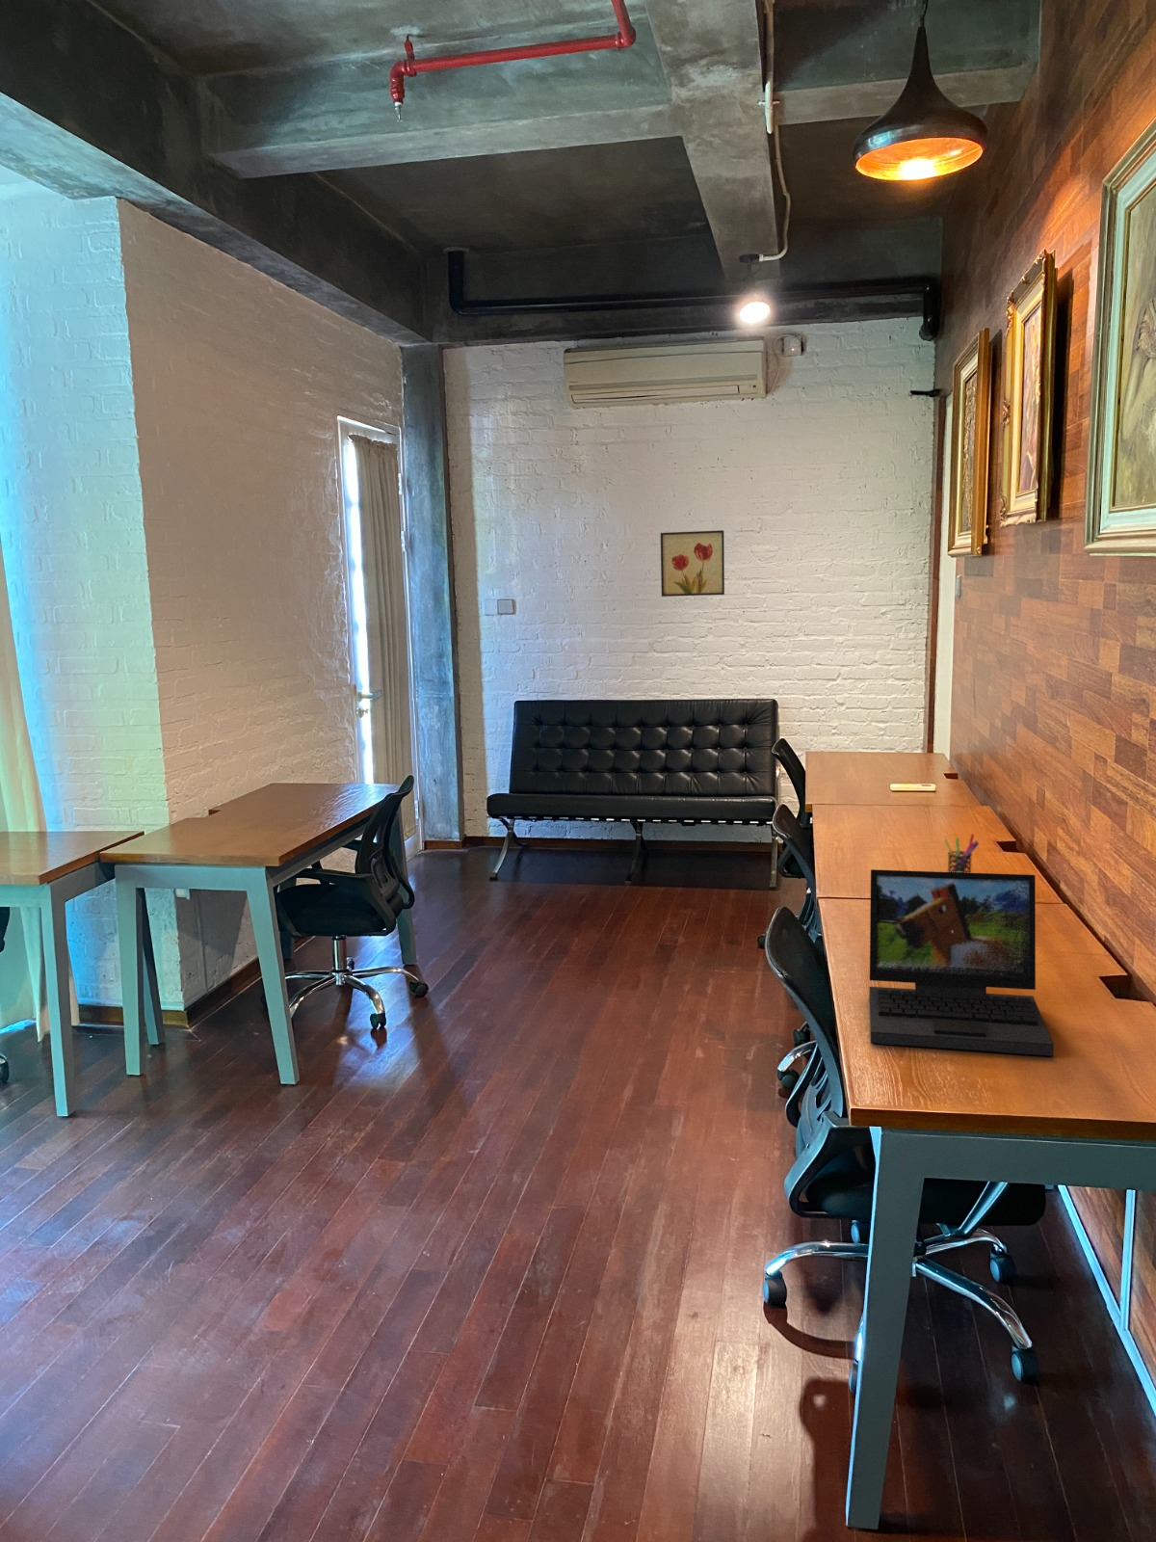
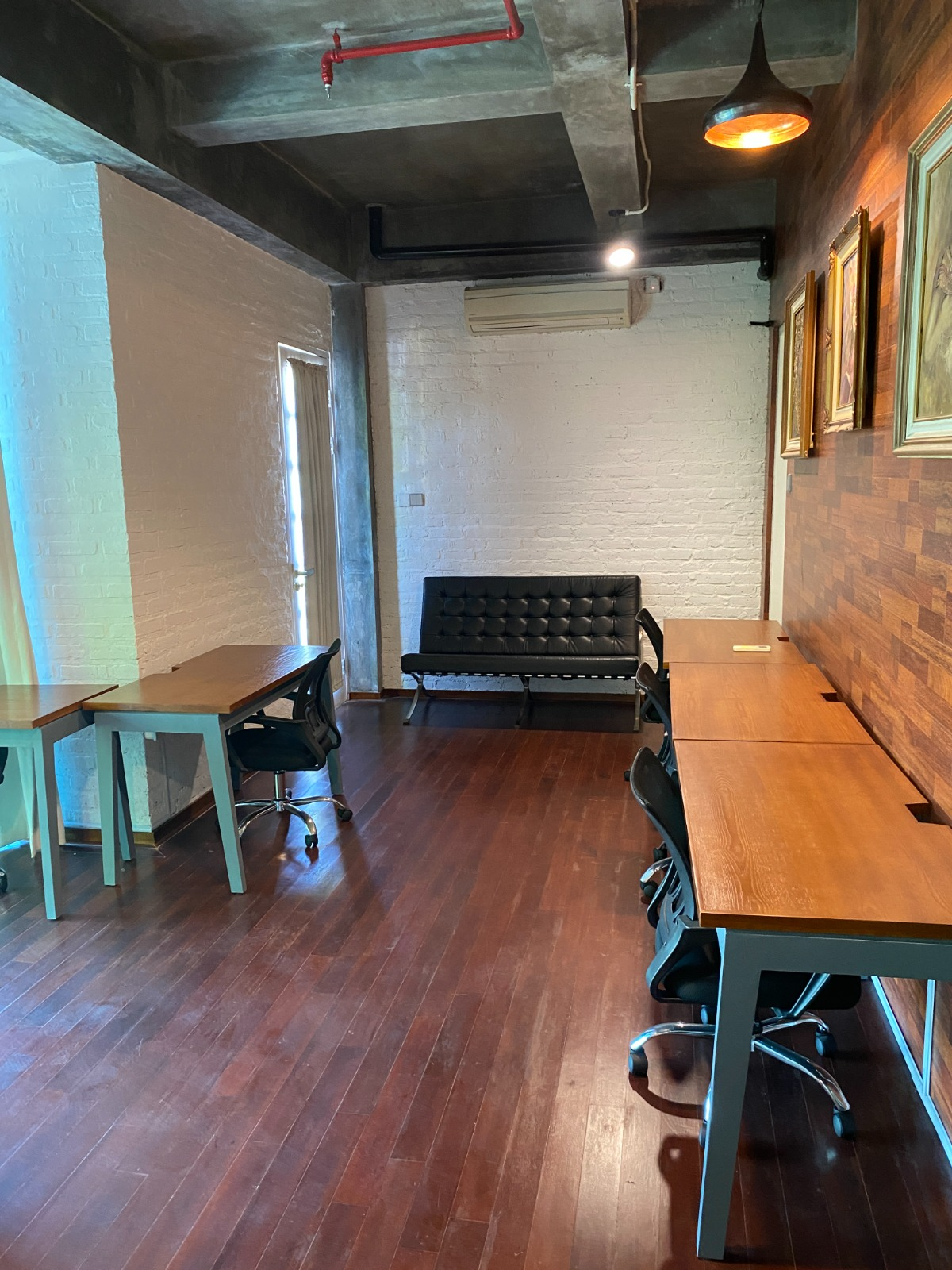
- wall art (692, 563)
- laptop (954, 953)
- pen holder (960, 856)
